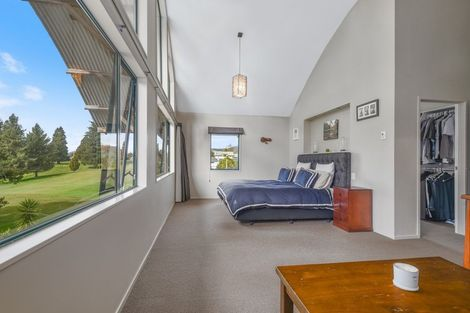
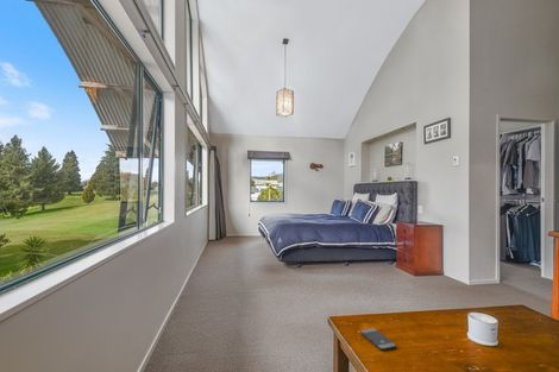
+ smartphone (377, 339)
